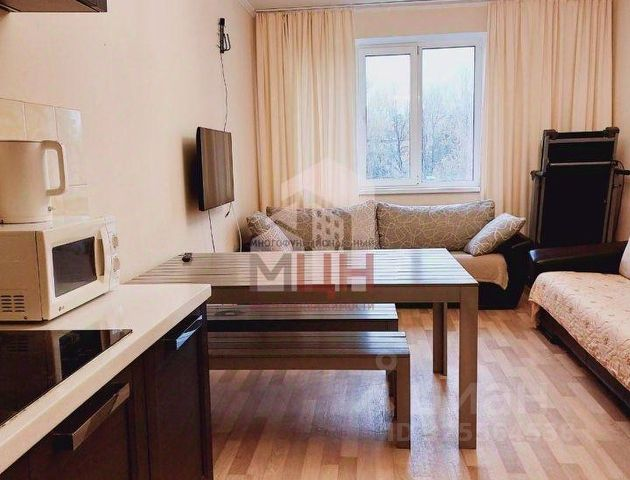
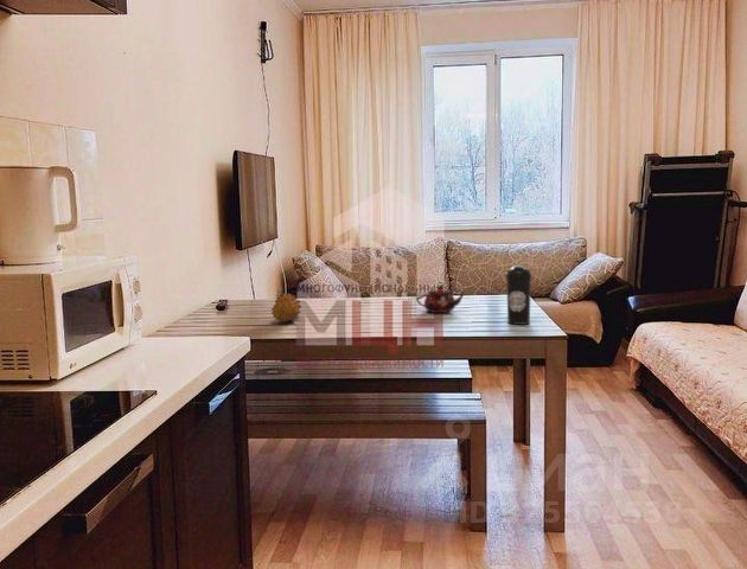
+ teapot (441, 298)
+ water bottle (518, 294)
+ fruit (286, 306)
